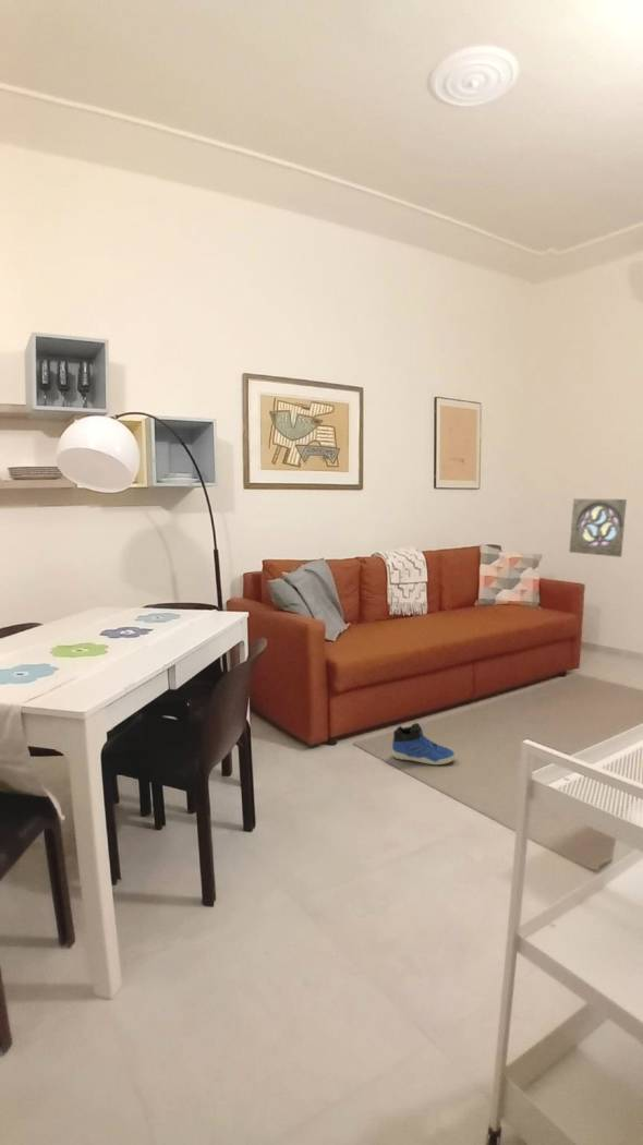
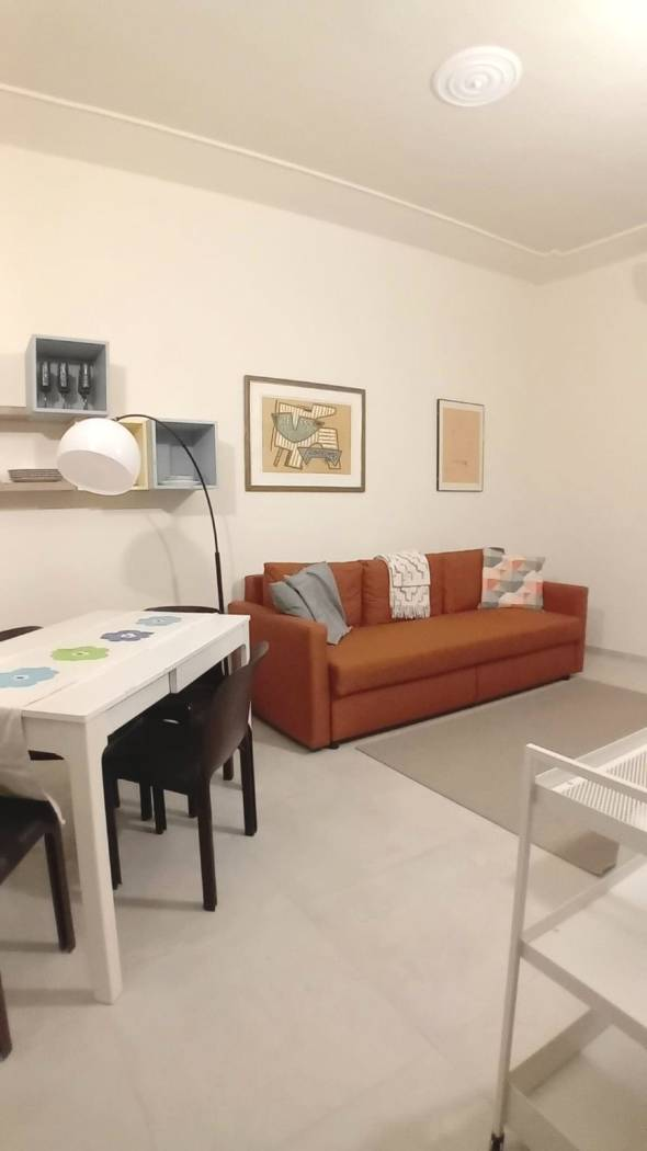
- sneaker (423, 742)
- wall ornament (596, 527)
